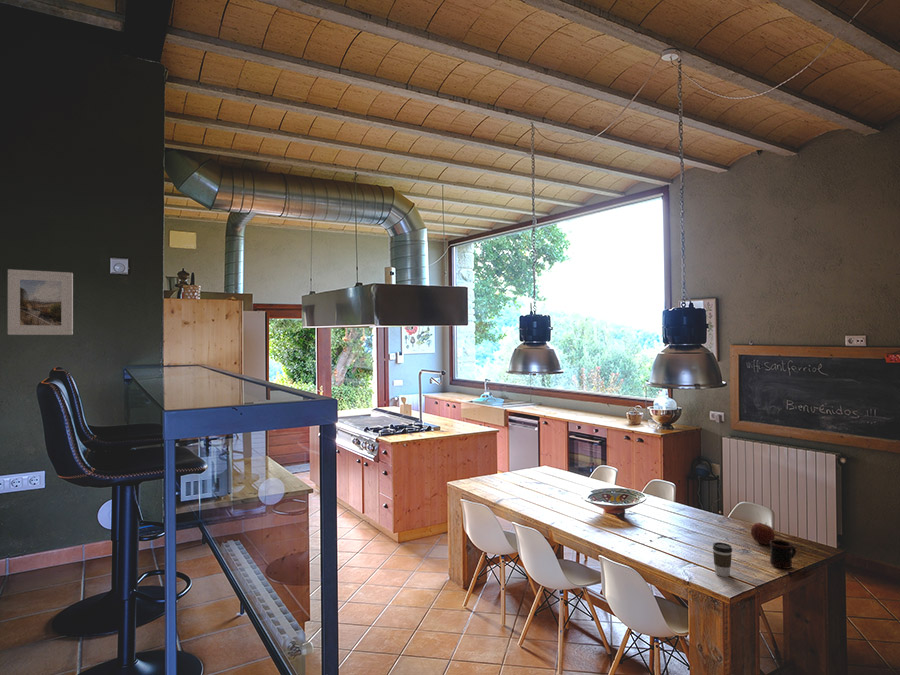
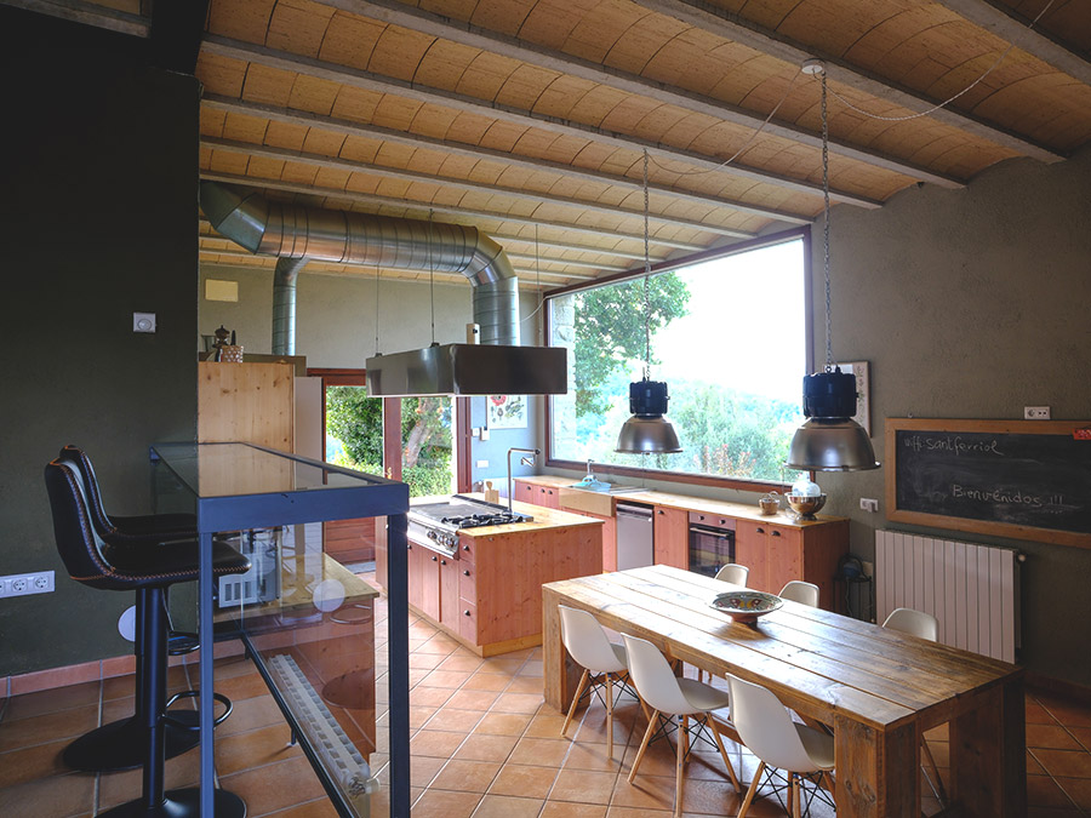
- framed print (41, 302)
- coffee cup (722, 559)
- mug (784, 553)
- apple (762, 532)
